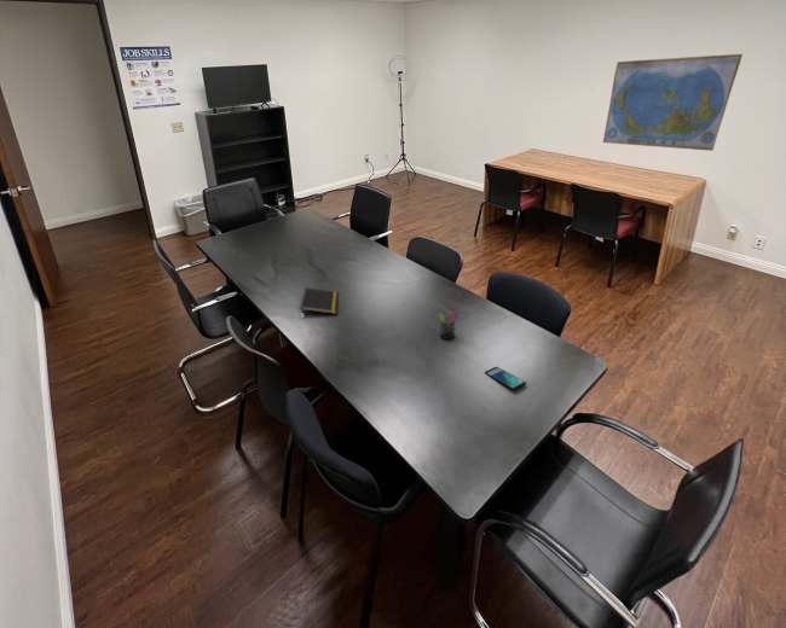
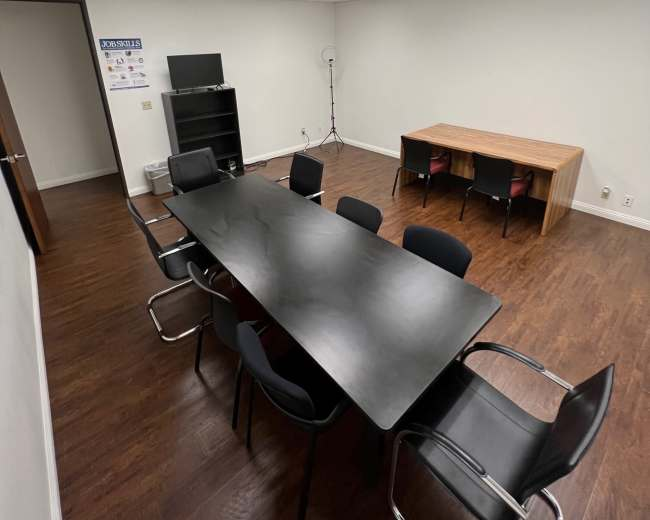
- pen holder (446, 321)
- notepad (320, 300)
- world map (663, 104)
- smartphone (504, 378)
